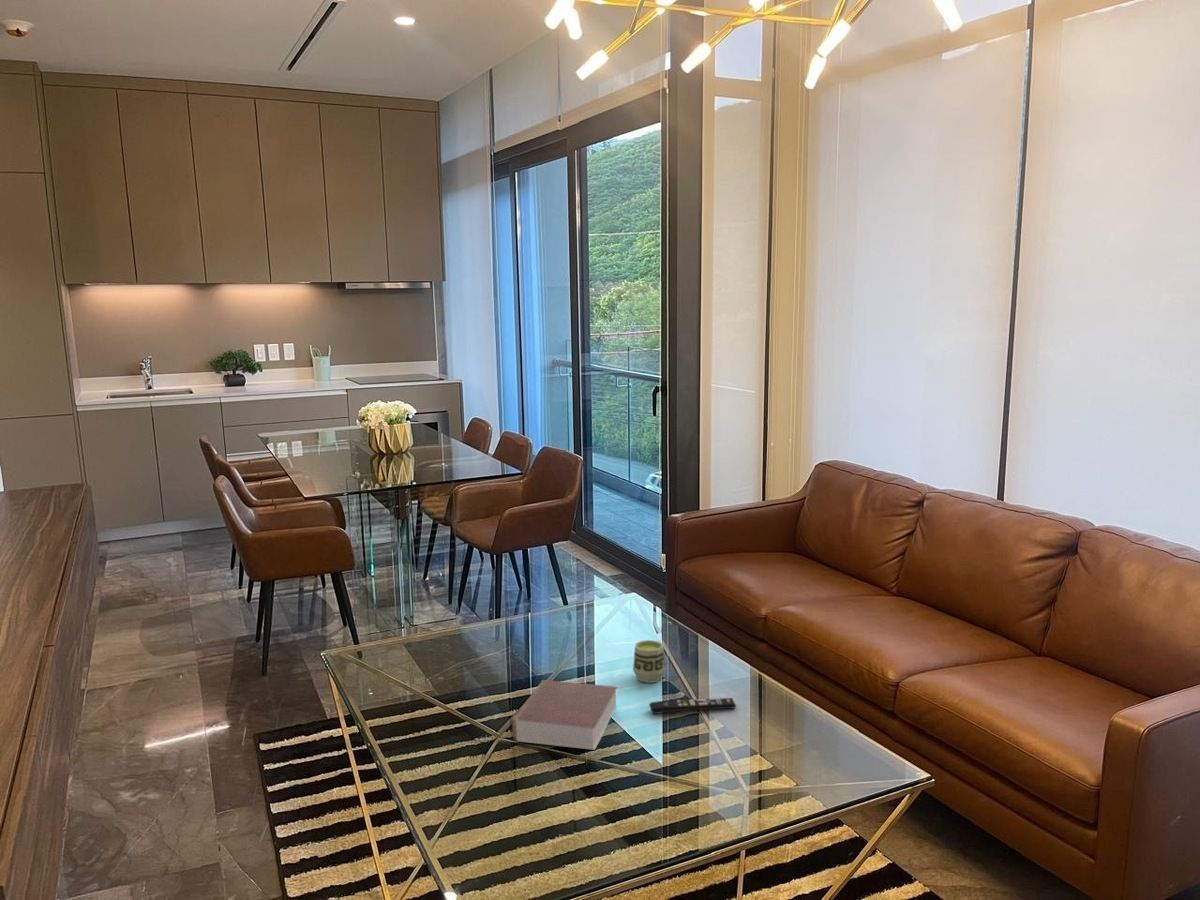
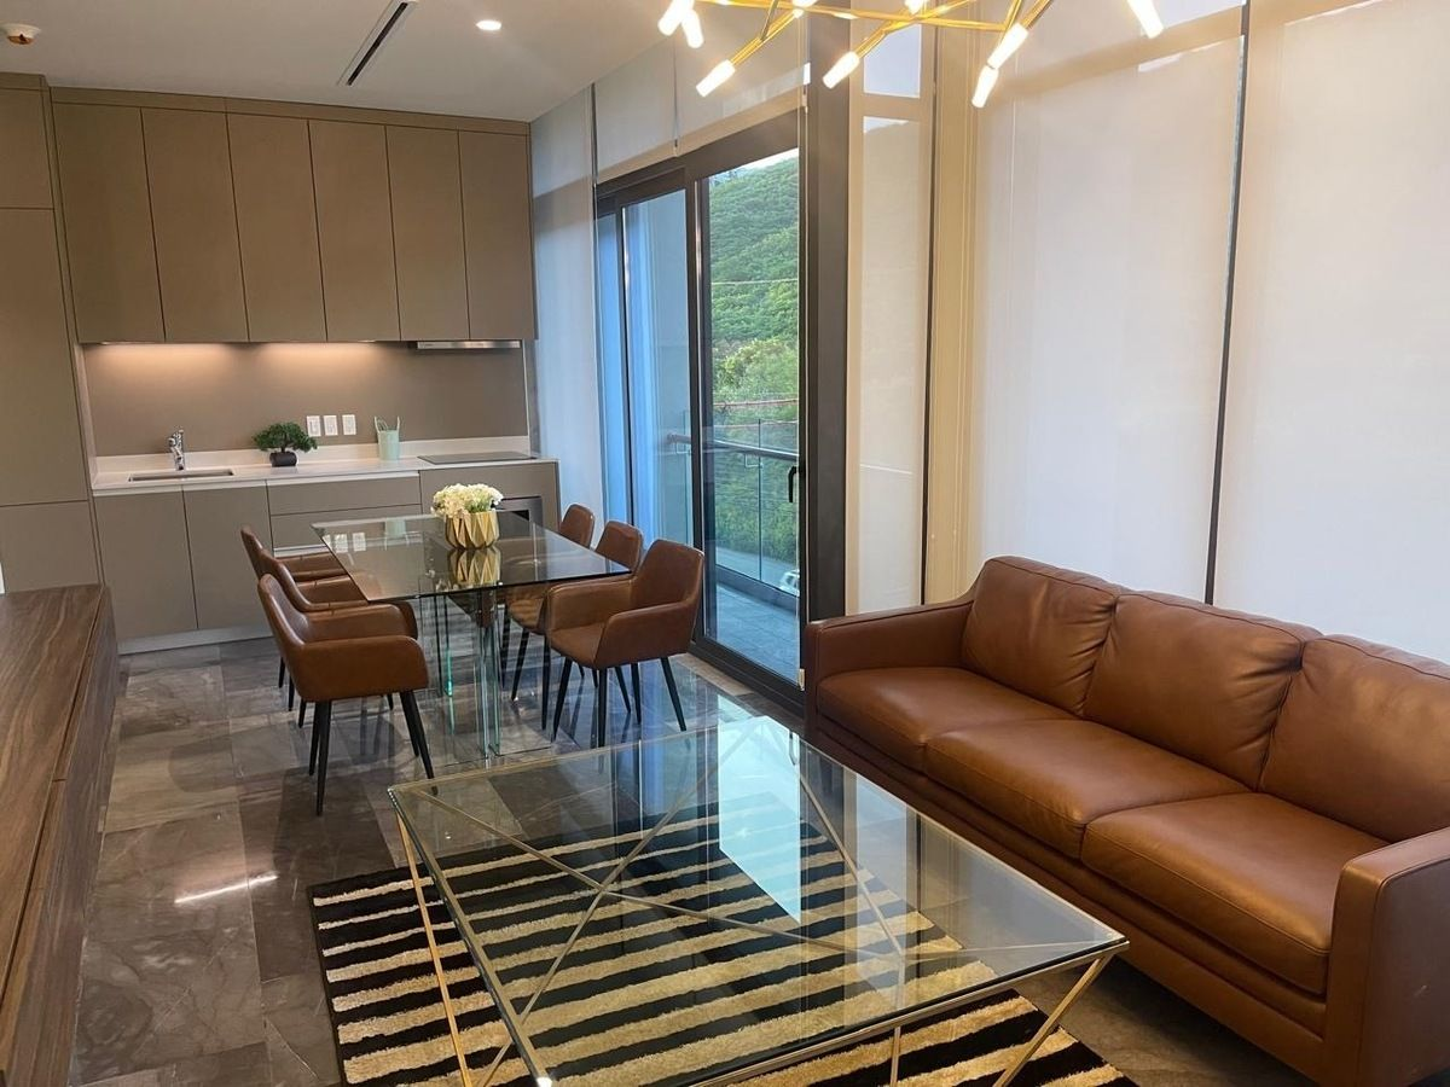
- cup (649, 661)
- book (567, 712)
- remote control (692, 705)
